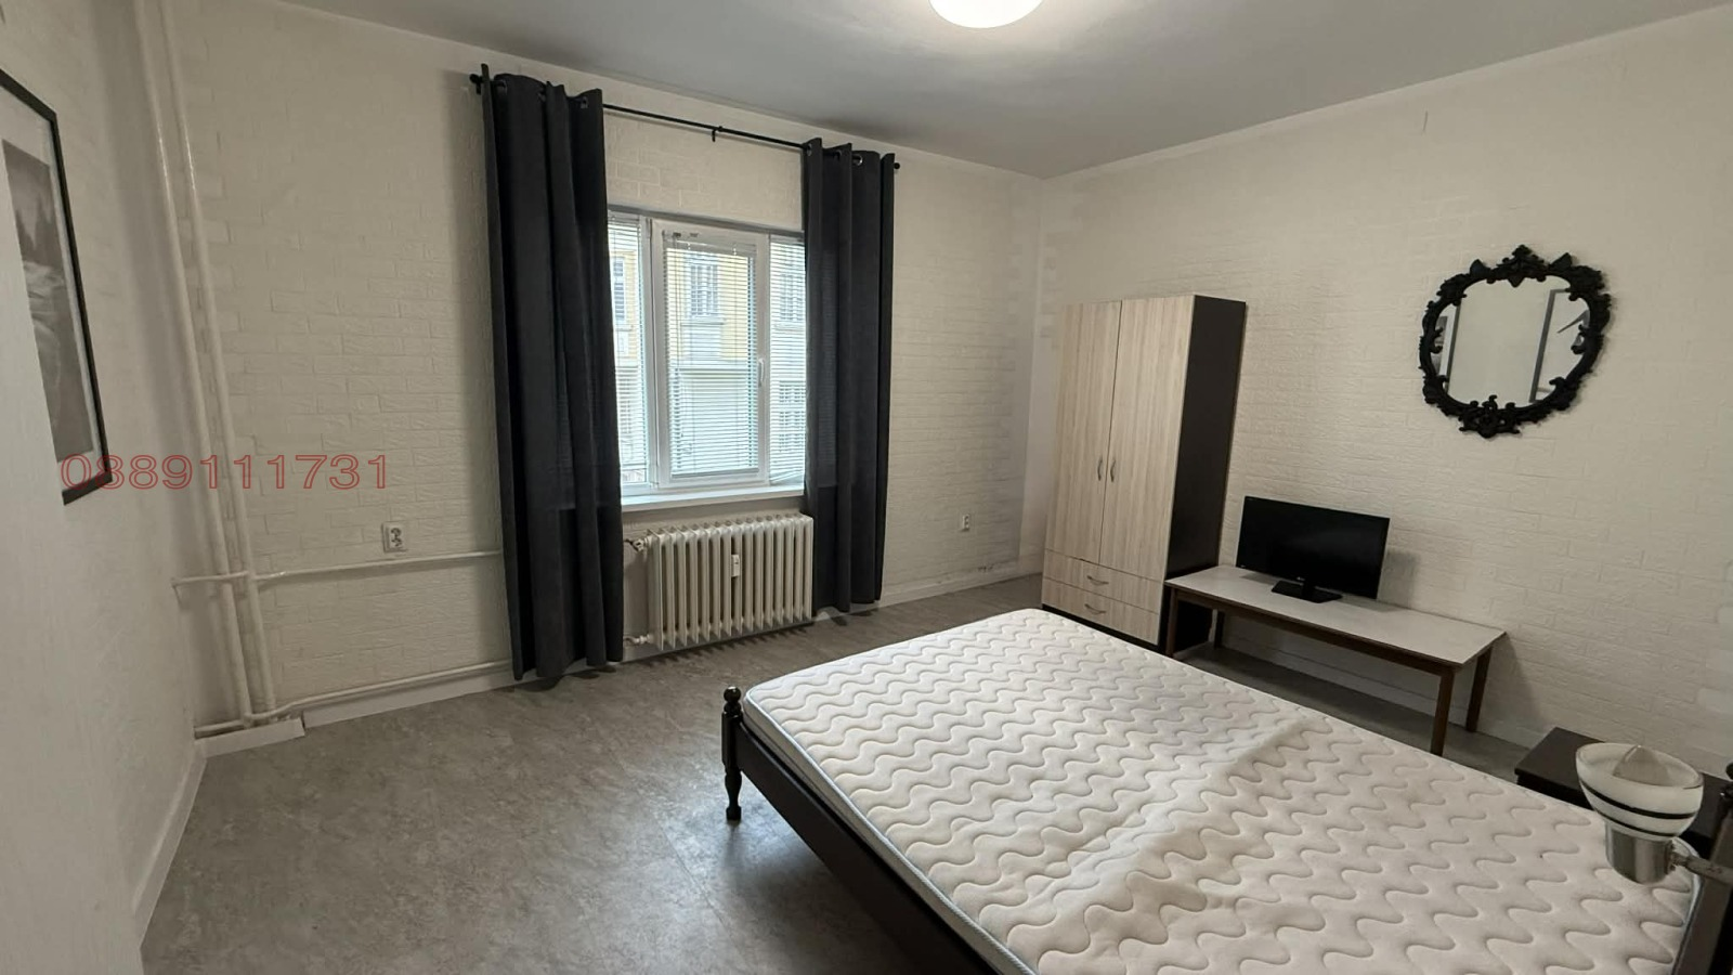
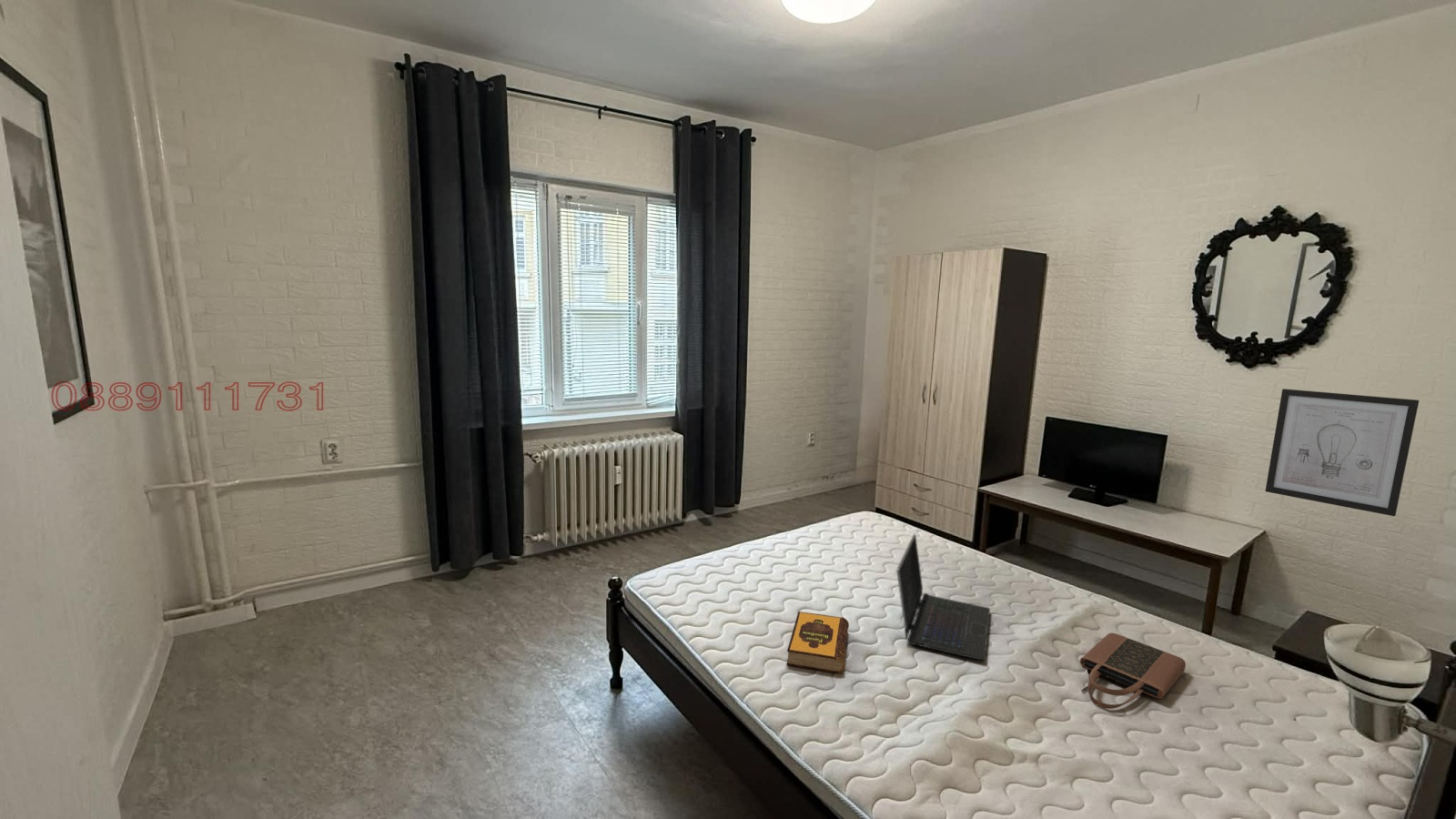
+ hardback book (819, 641)
+ laptop computer (944, 598)
+ wall art (1336, 449)
+ tote bag (1125, 671)
